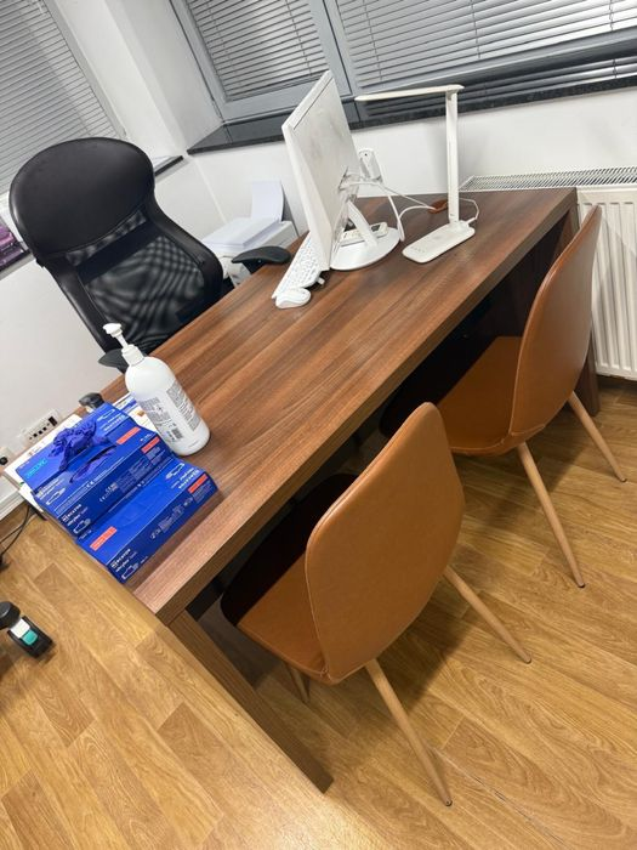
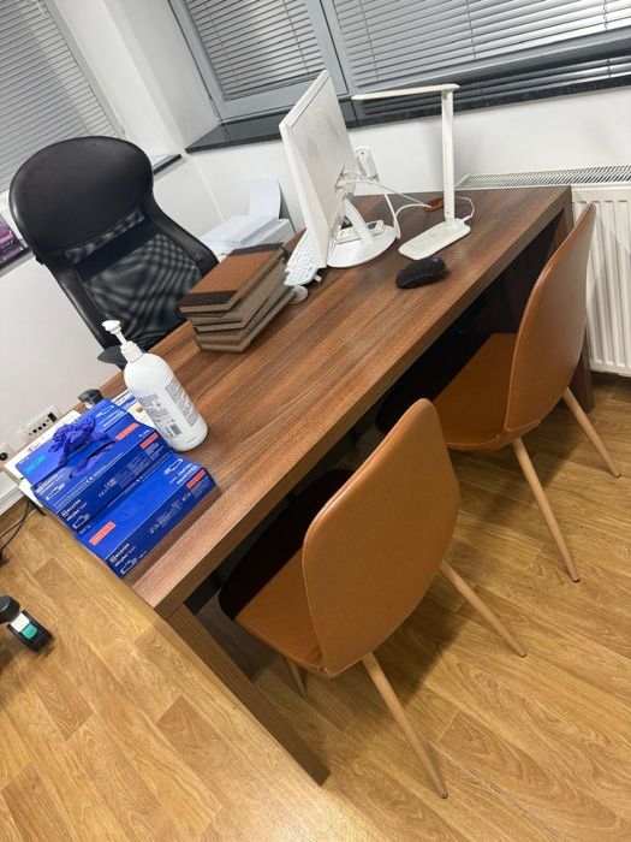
+ book stack (240, 297)
+ computer mouse (418, 269)
